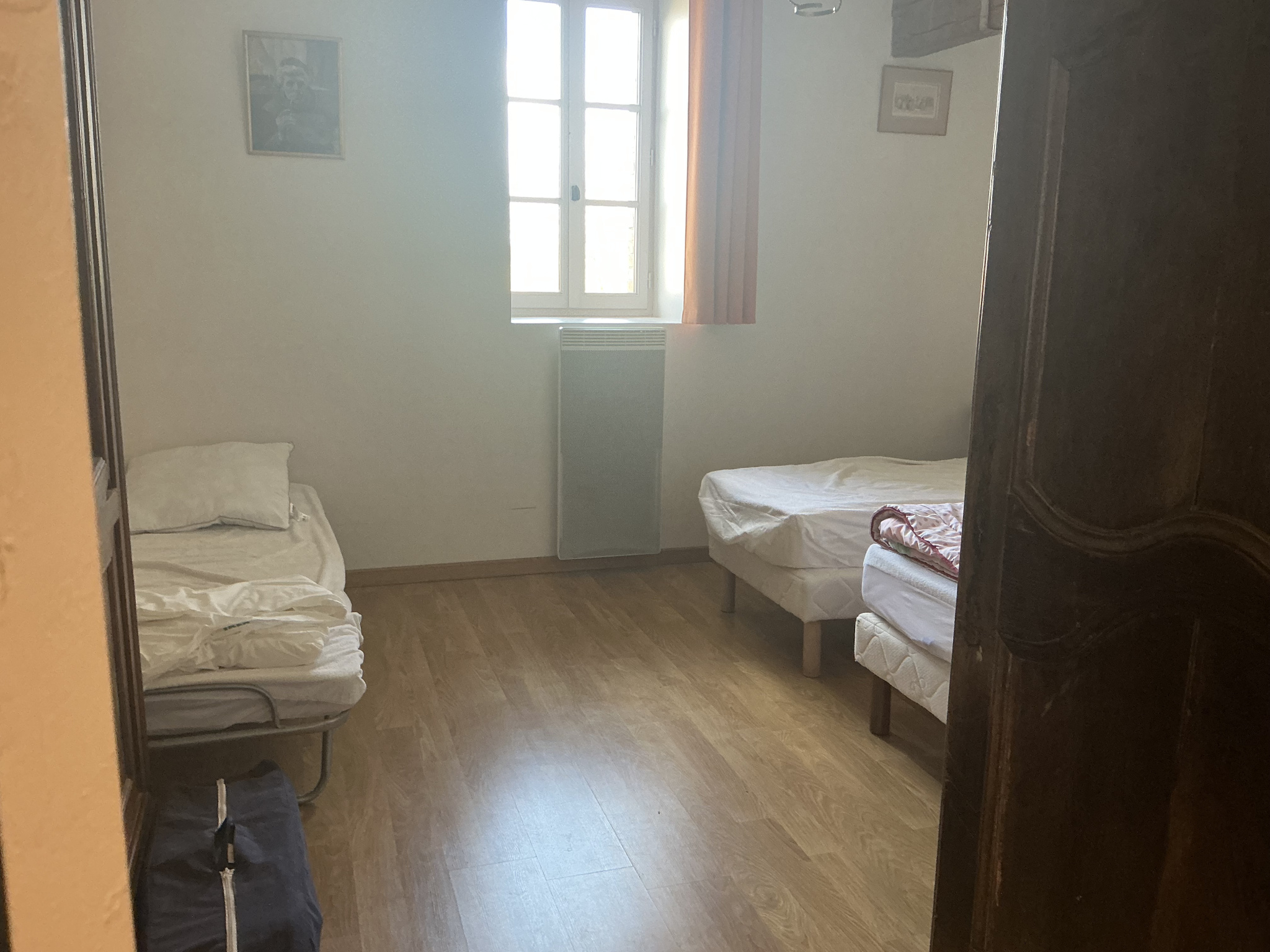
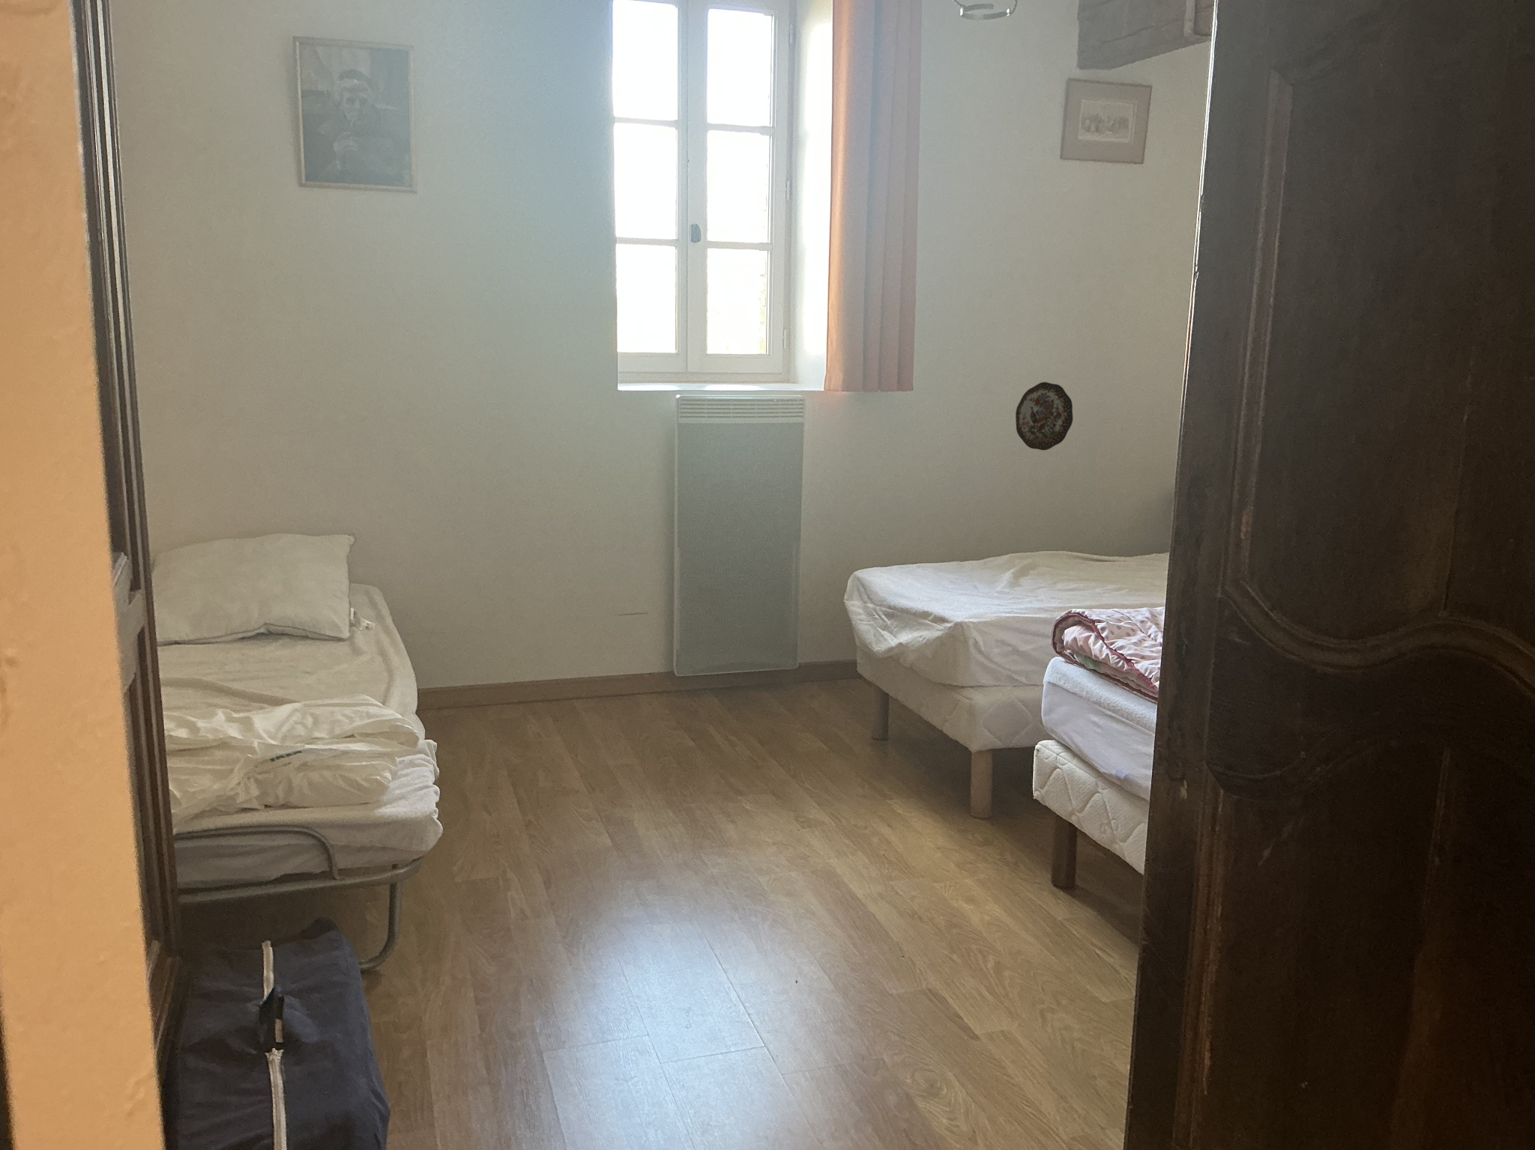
+ decorative plate (1043, 416)
